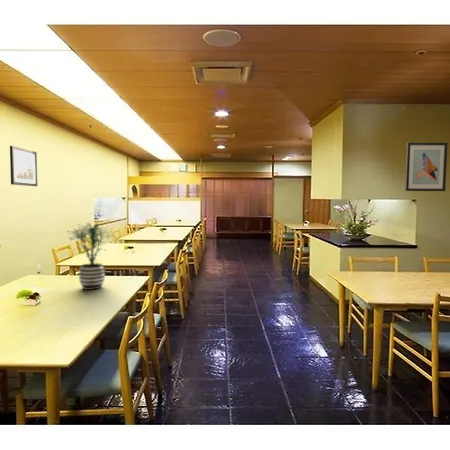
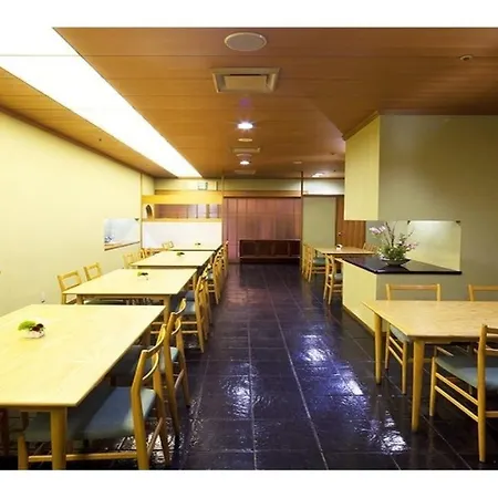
- wall art (24, 167)
- wall art (426, 167)
- potted plant (90, 254)
